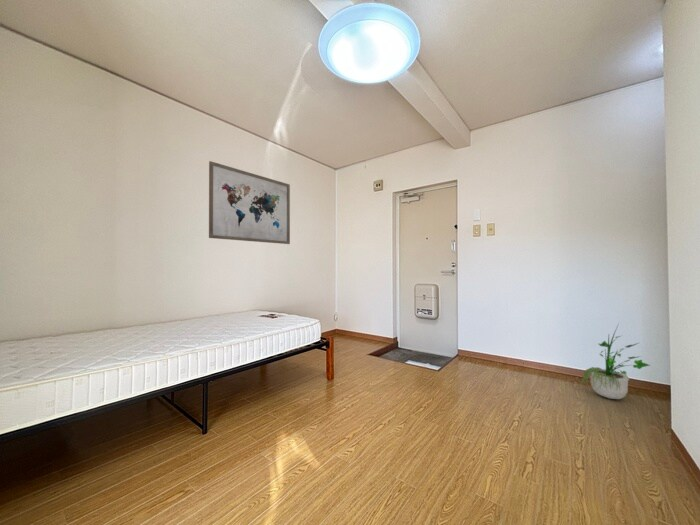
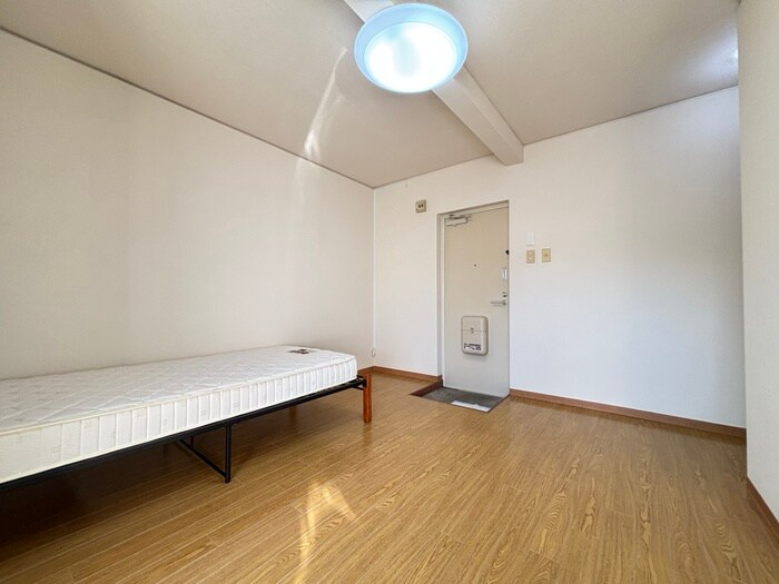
- potted plant (612, 361)
- wall art (254, 207)
